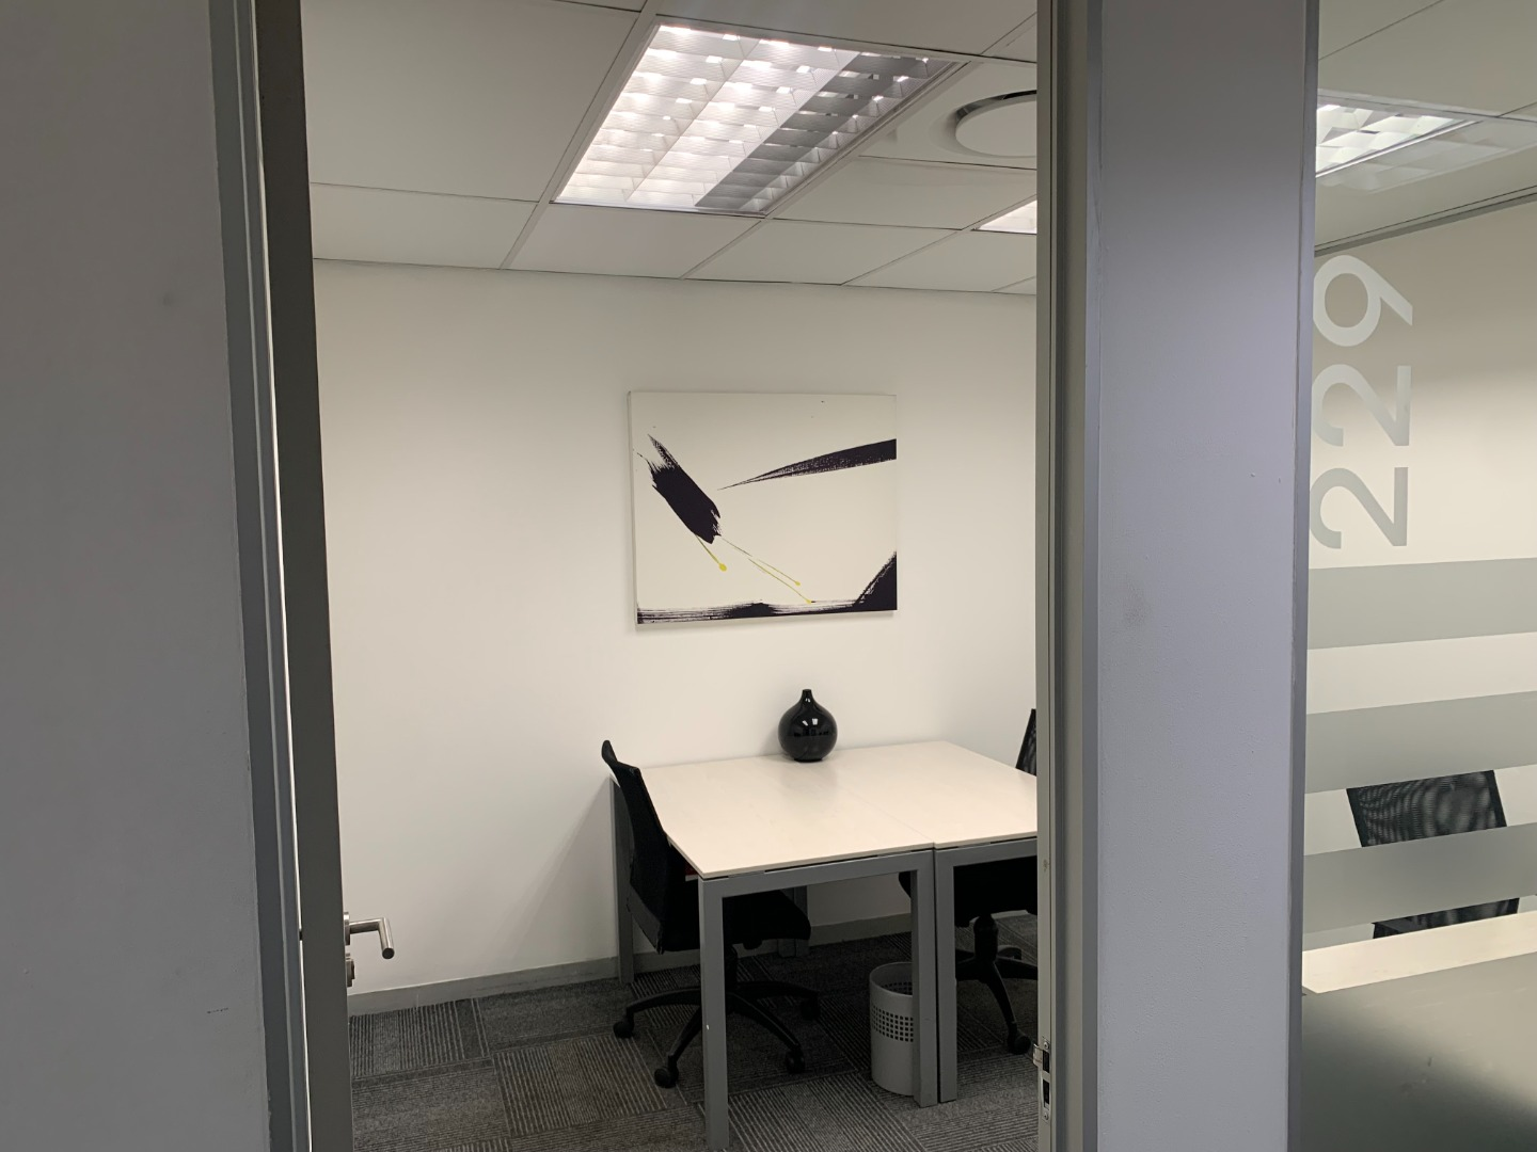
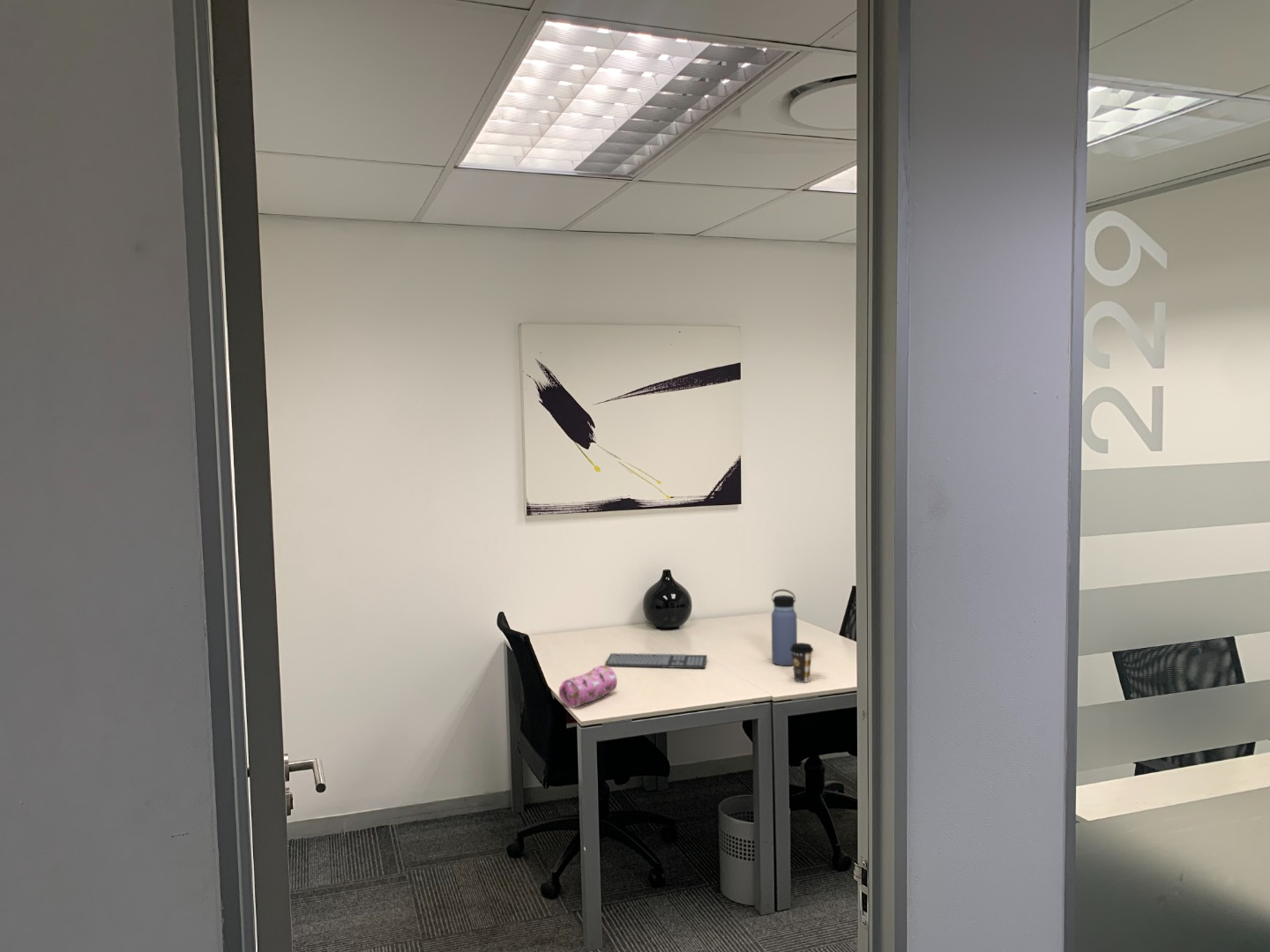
+ keyboard (656, 659)
+ coffee cup (802, 662)
+ pencil case (588, 686)
+ water bottle (783, 625)
